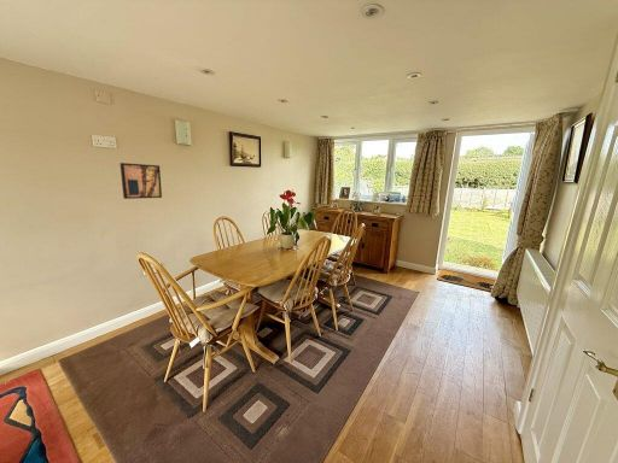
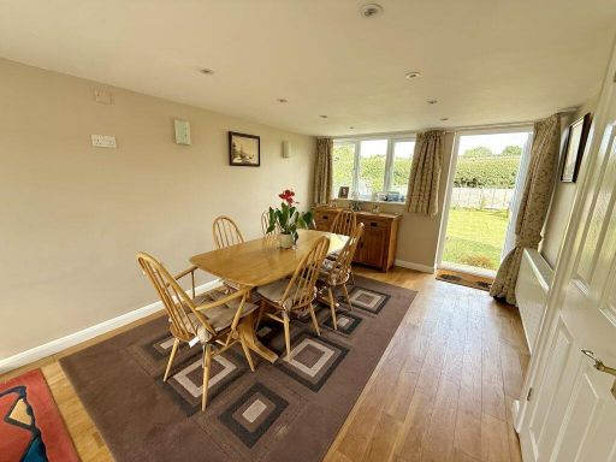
- wall art (141, 181)
